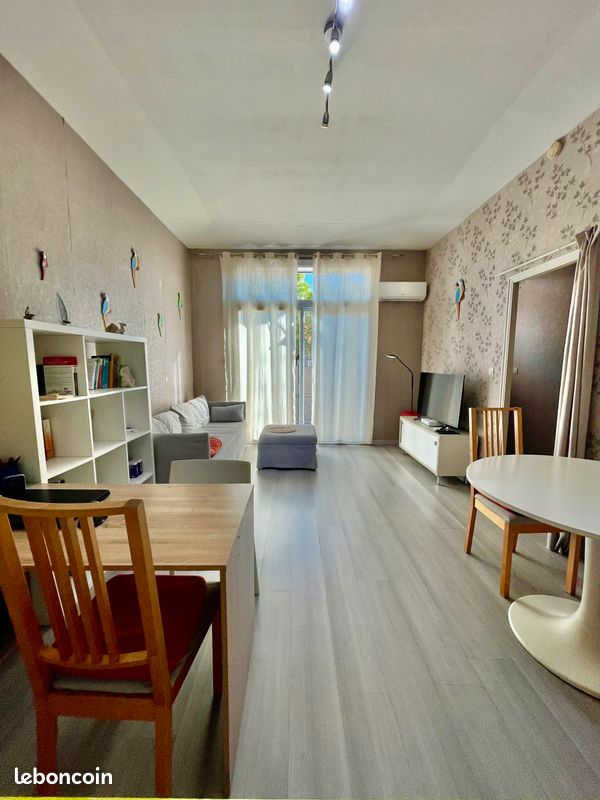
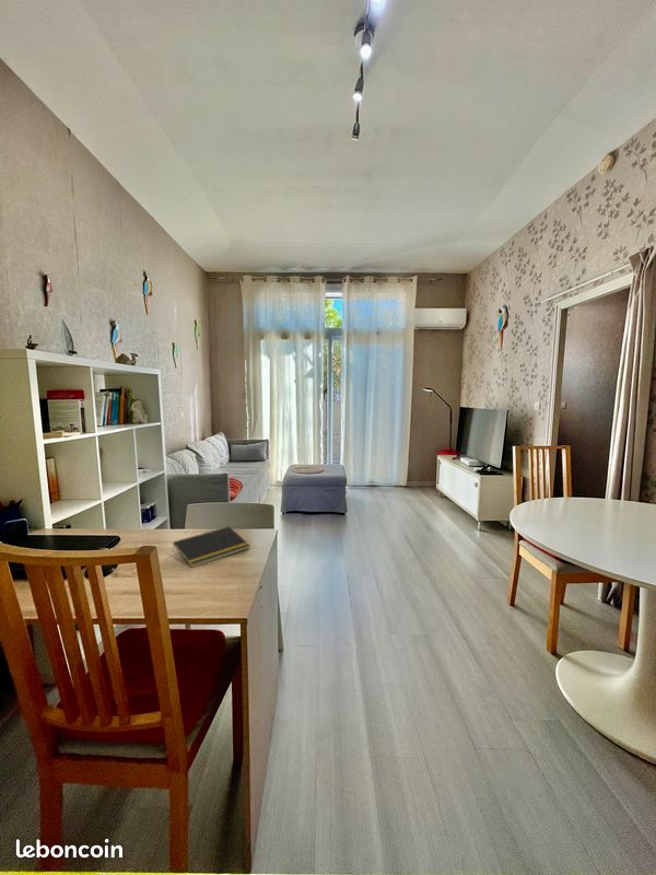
+ notepad (212, 545)
